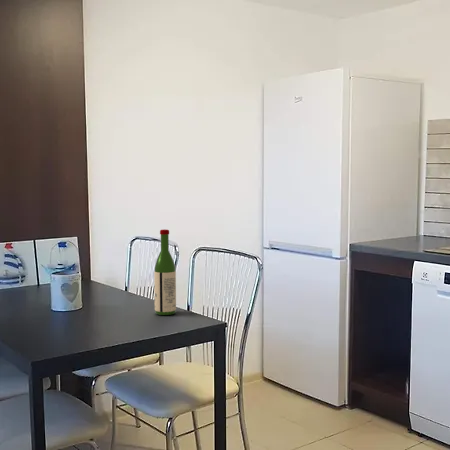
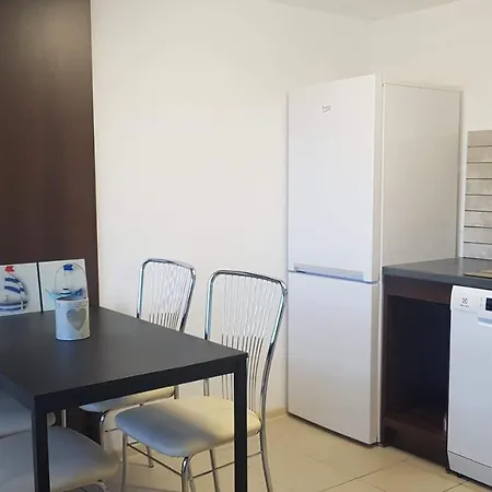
- wine bottle (165, 271)
